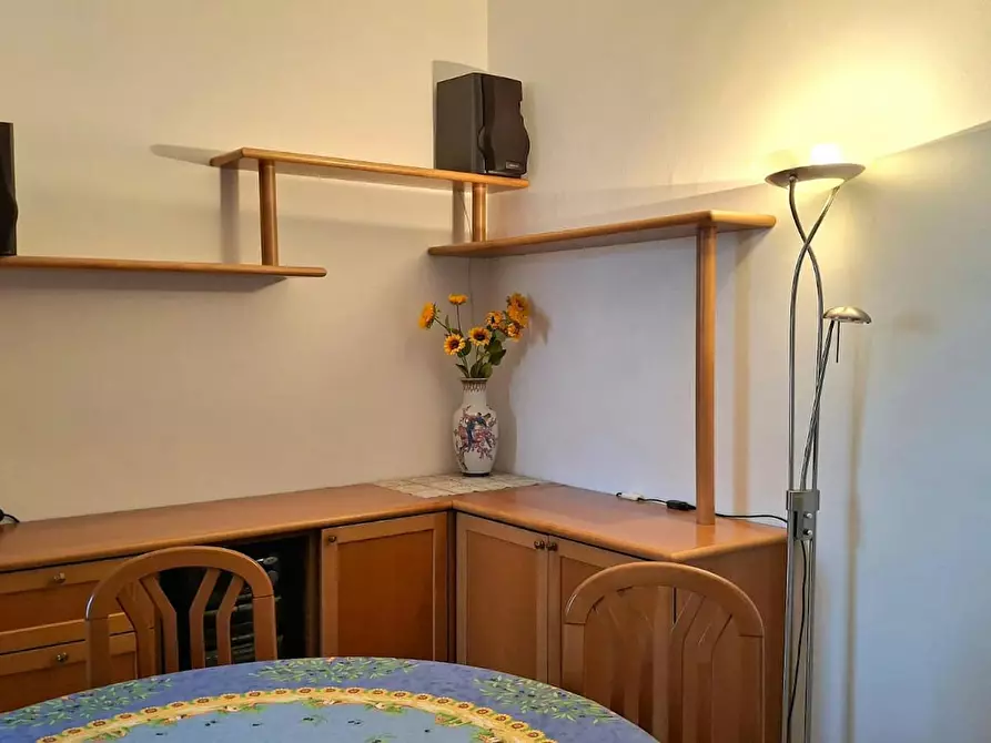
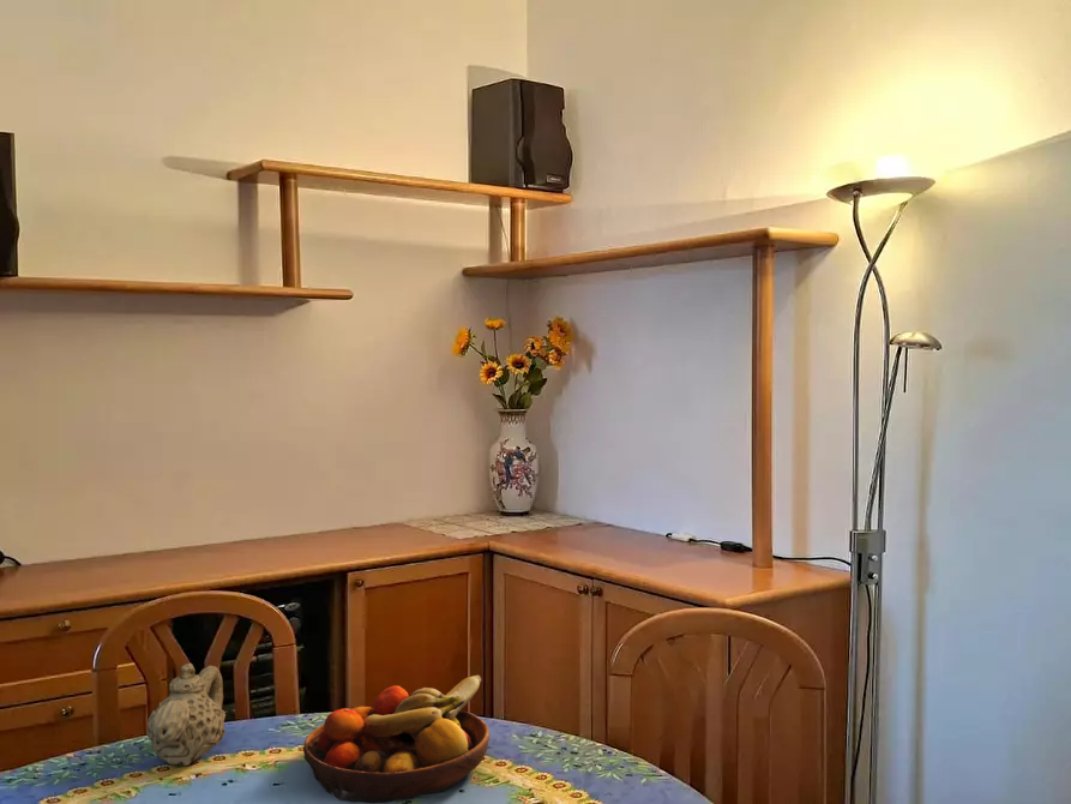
+ teapot (187, 710)
+ fruit bowl (398, 727)
